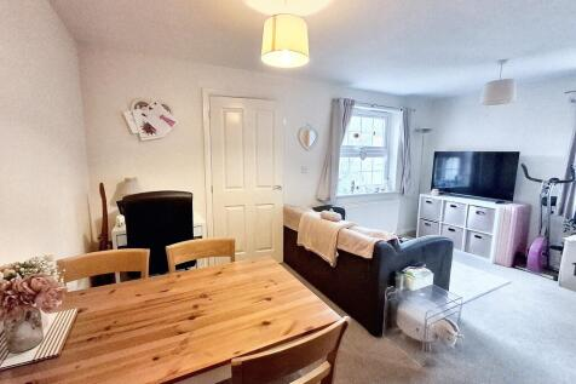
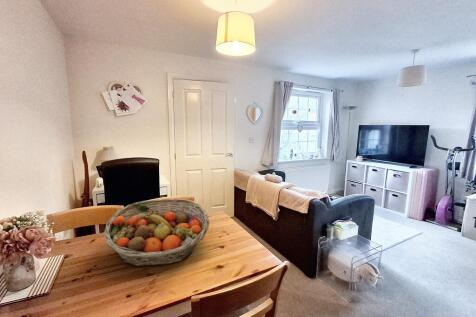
+ fruit basket (159, 229)
